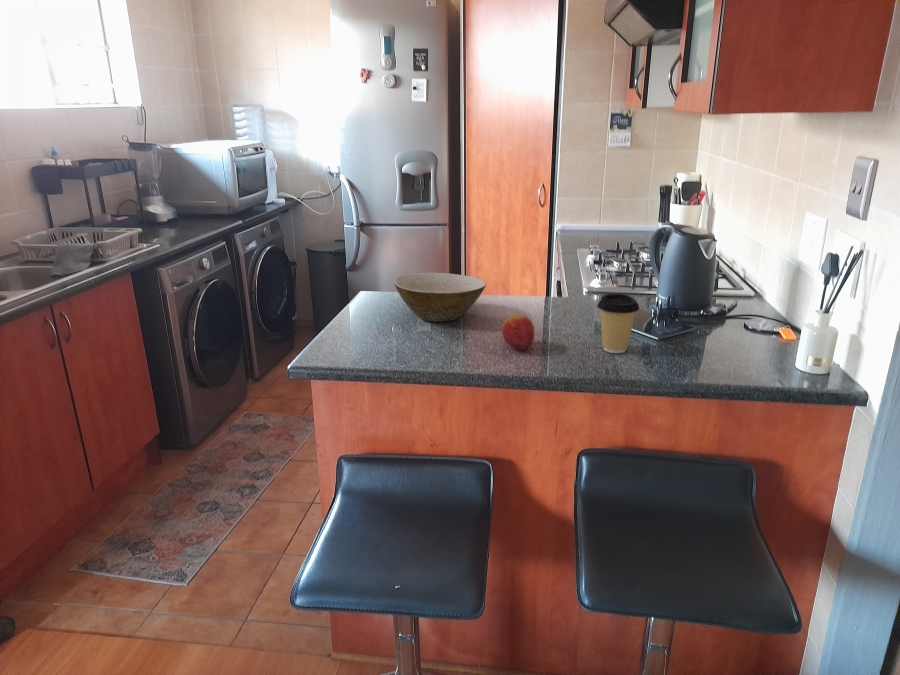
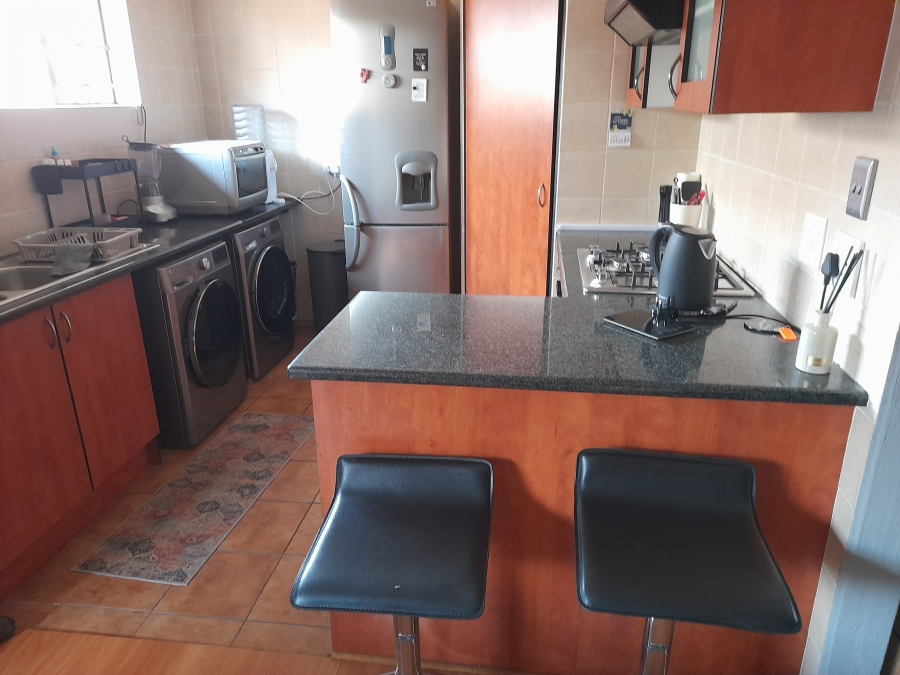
- bowl (440, 297)
- coffee cup (616, 324)
- fruit (517, 331)
